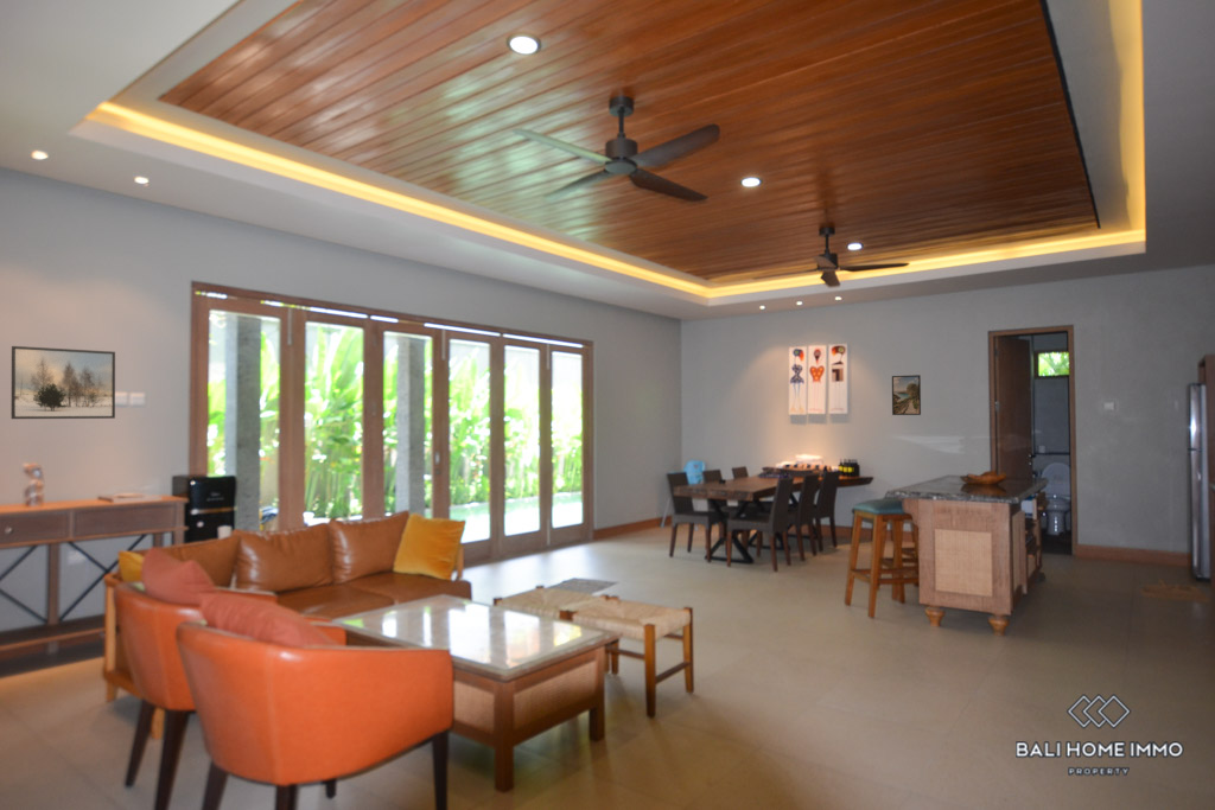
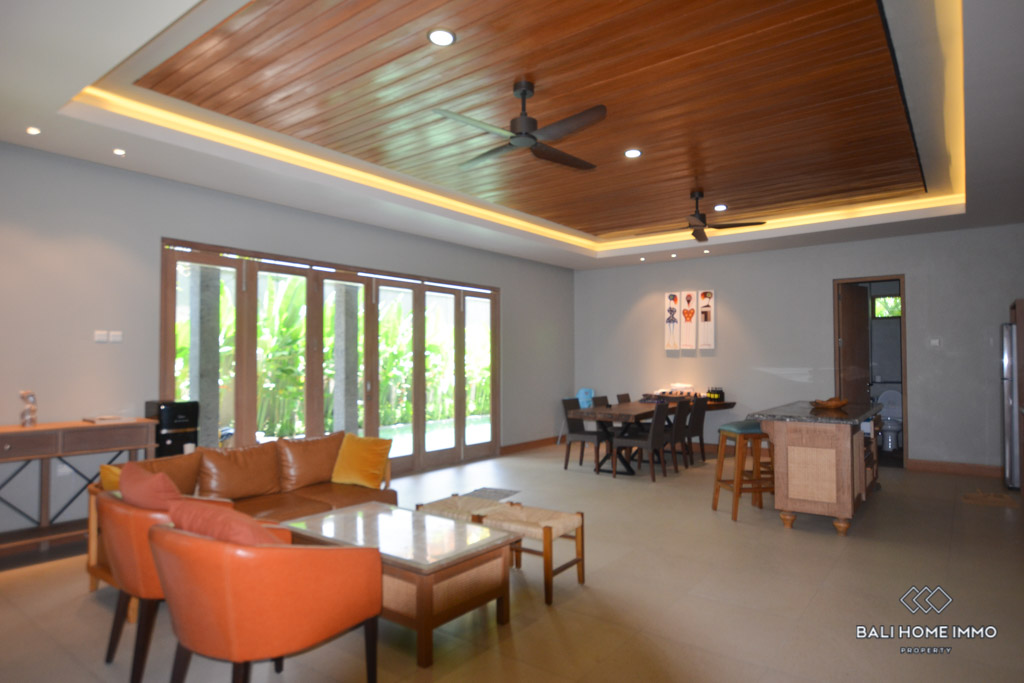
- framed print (65, 383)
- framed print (905, 395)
